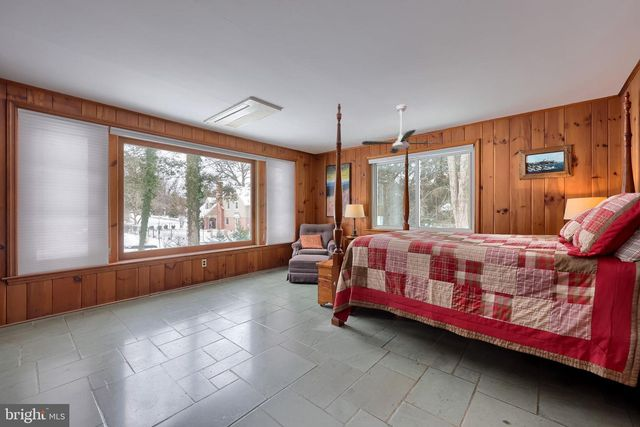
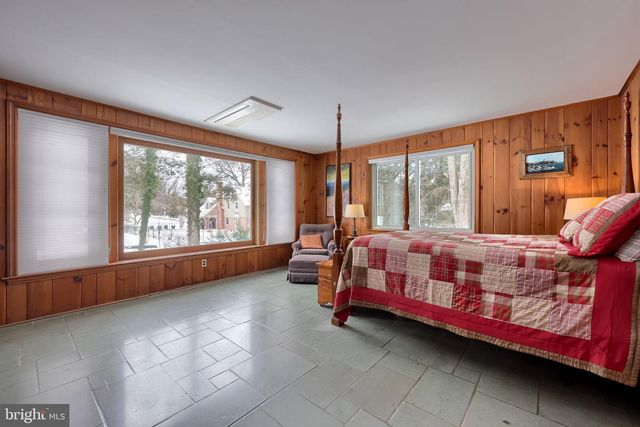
- ceiling fan (400, 126)
